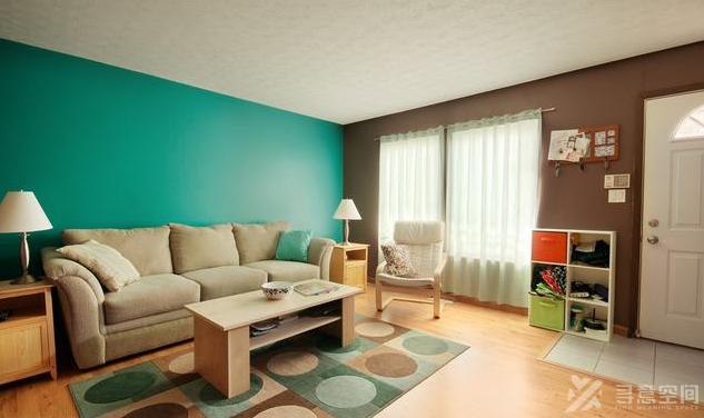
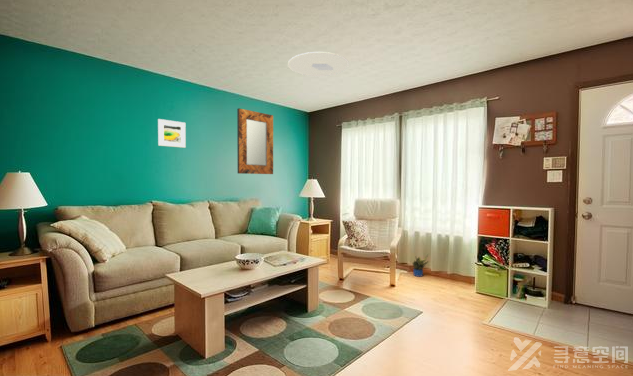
+ potted plant (421, 263)
+ ceiling light (318, 62)
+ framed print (172, 133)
+ home mirror (256, 143)
